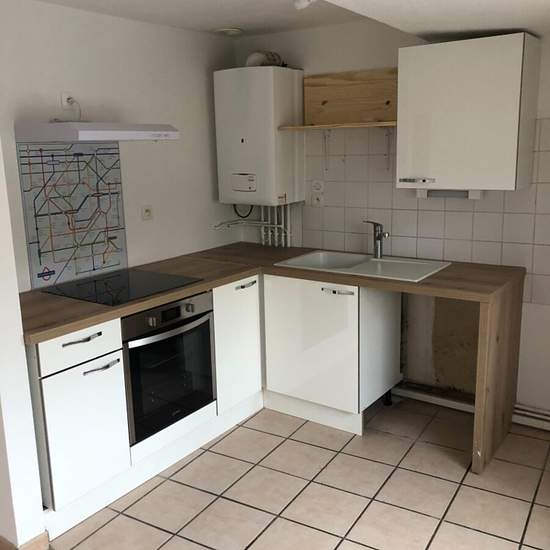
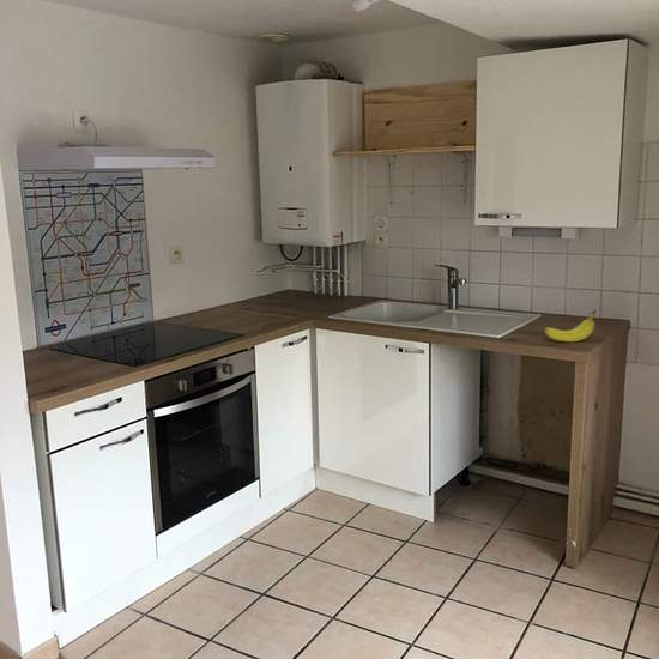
+ fruit (570, 330)
